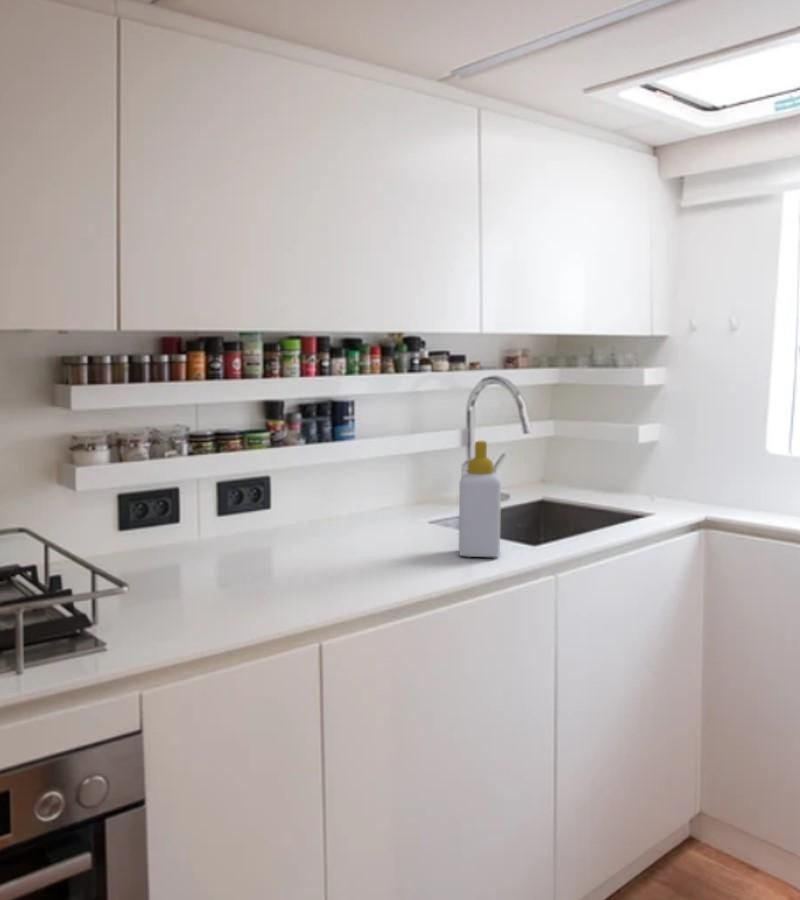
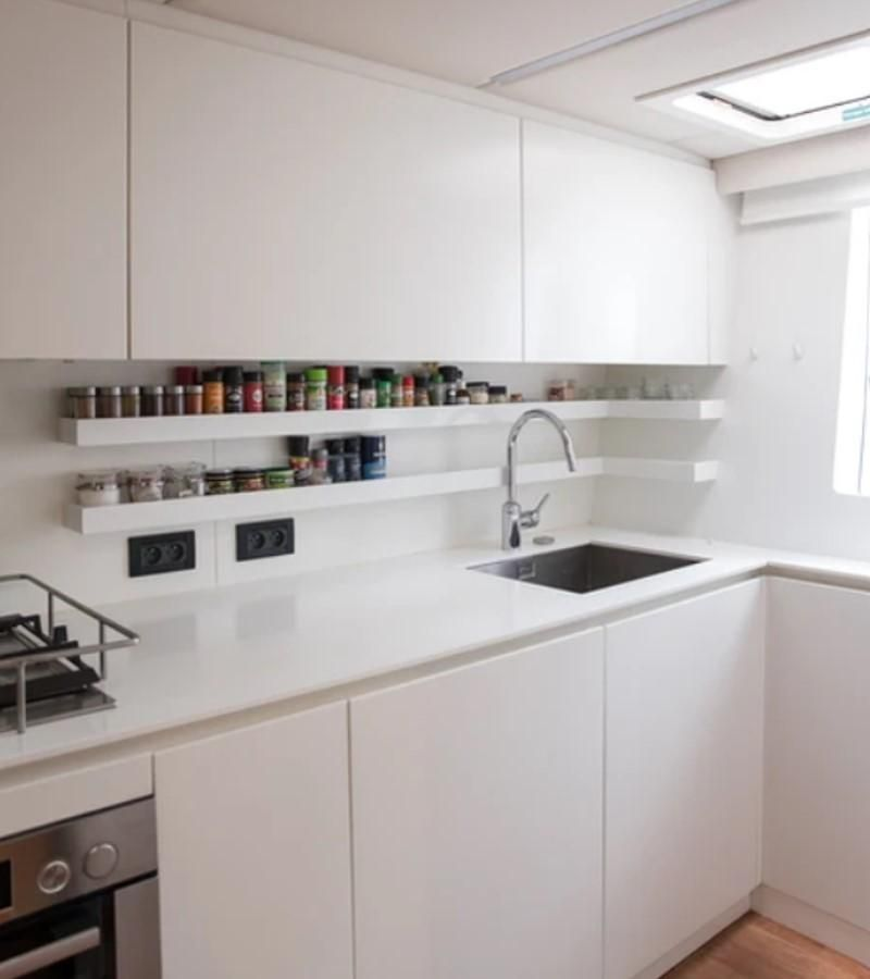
- soap bottle (480, 498)
